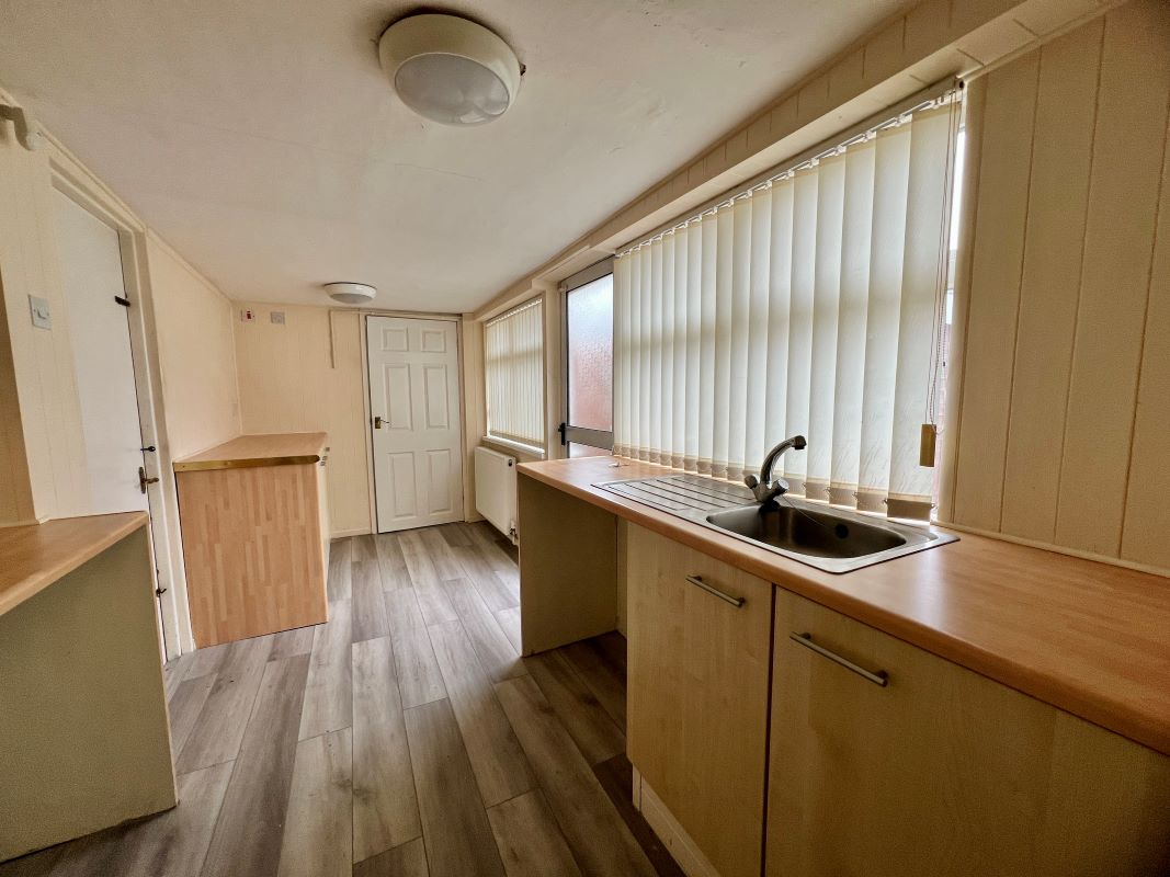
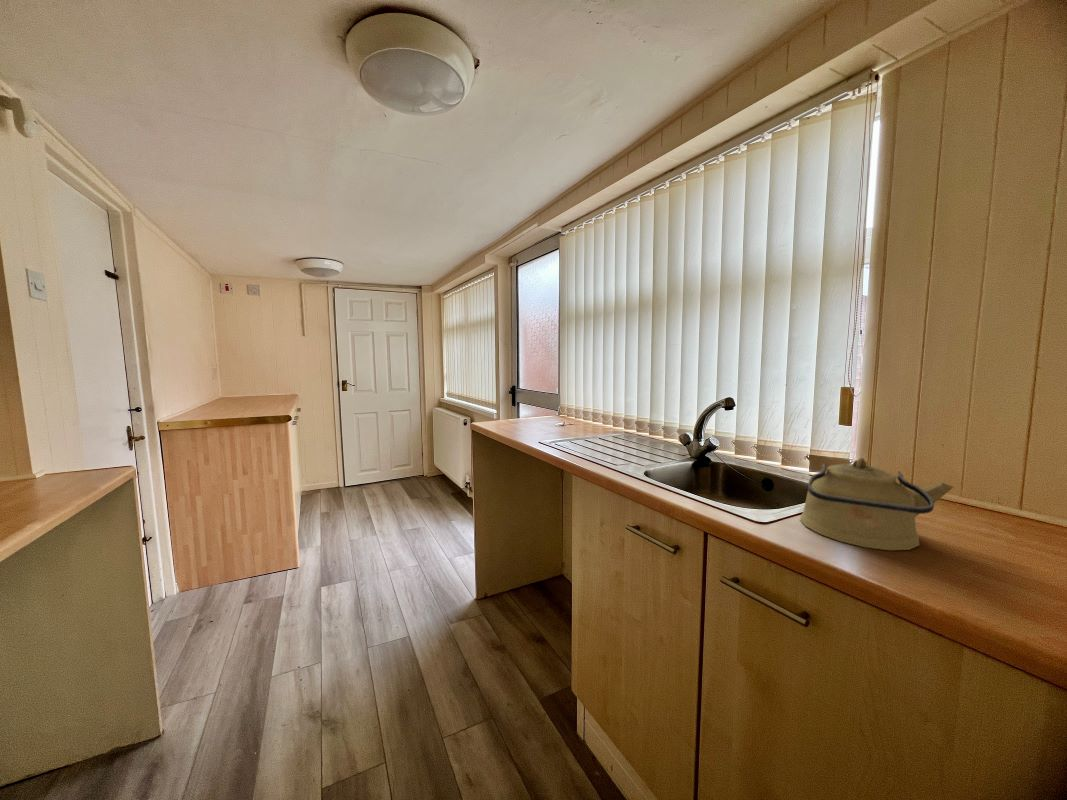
+ kettle (871, 495)
